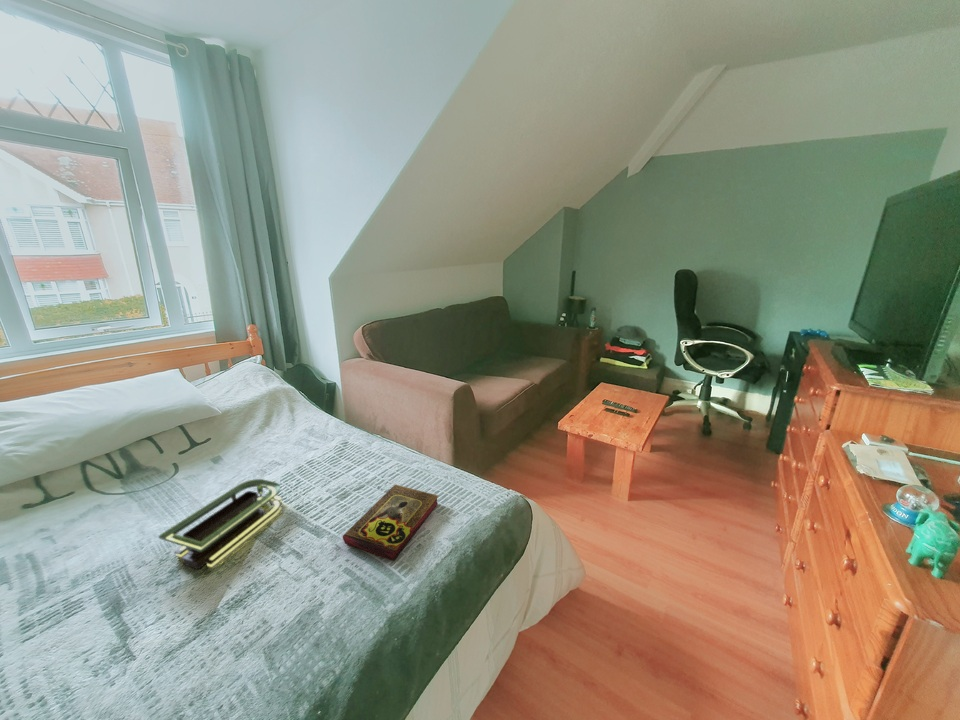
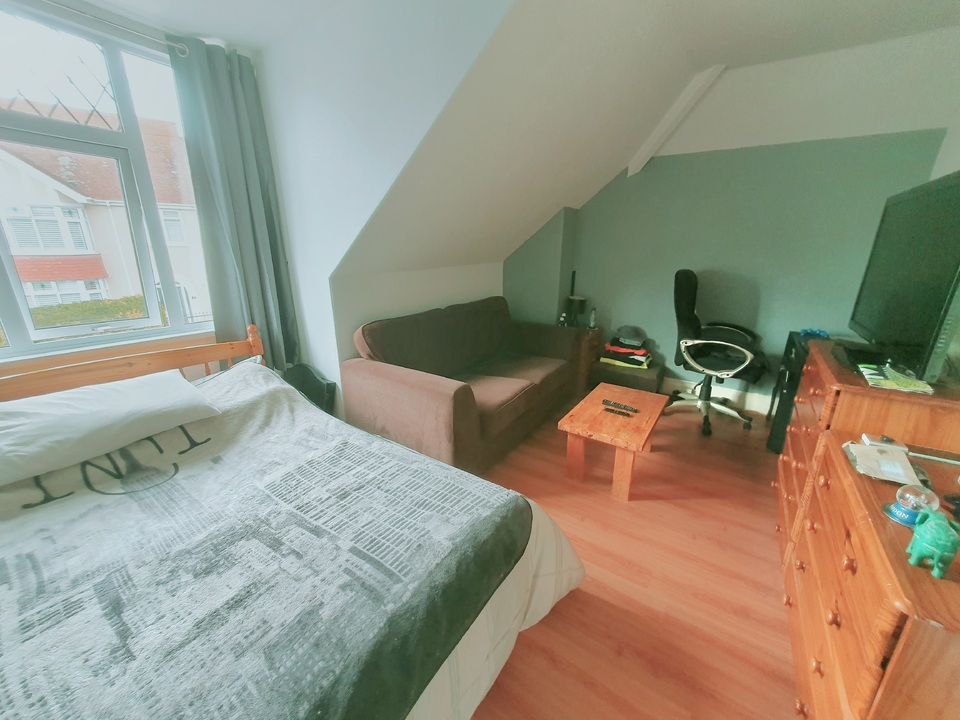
- book (394, 517)
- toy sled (235, 518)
